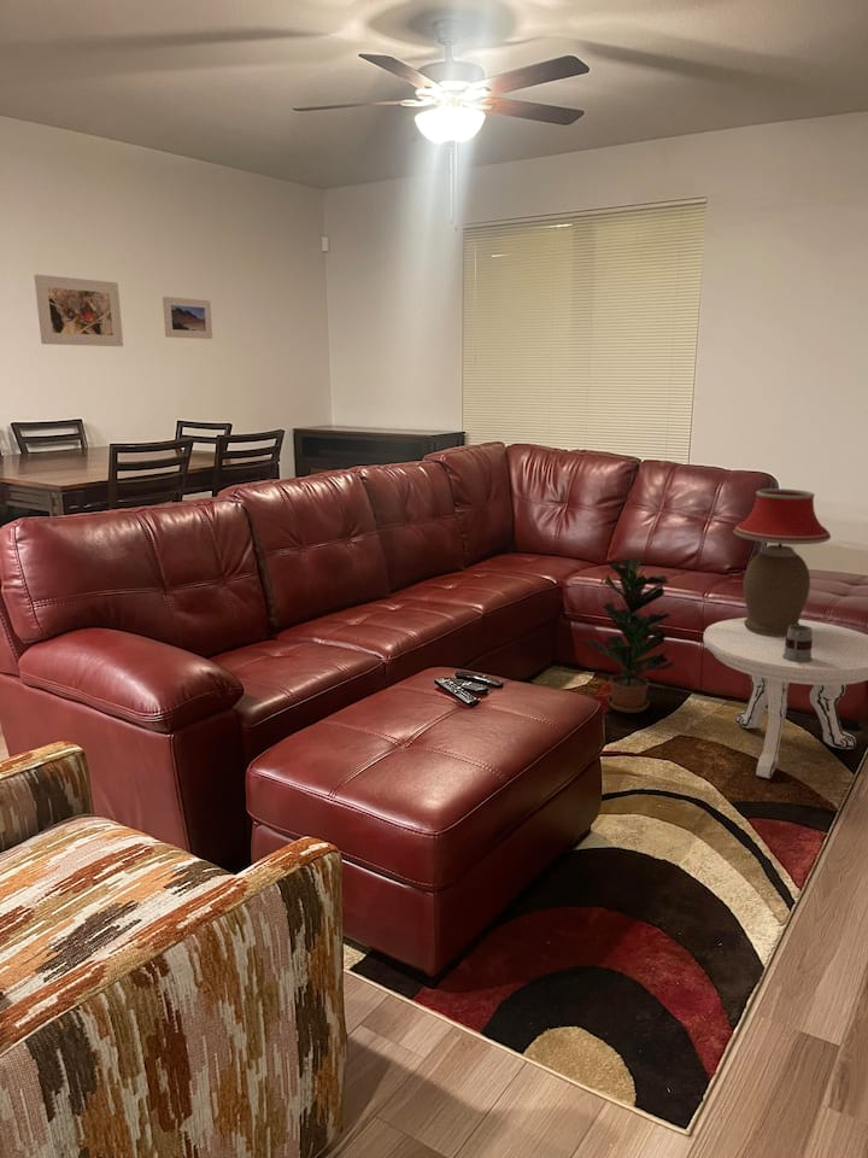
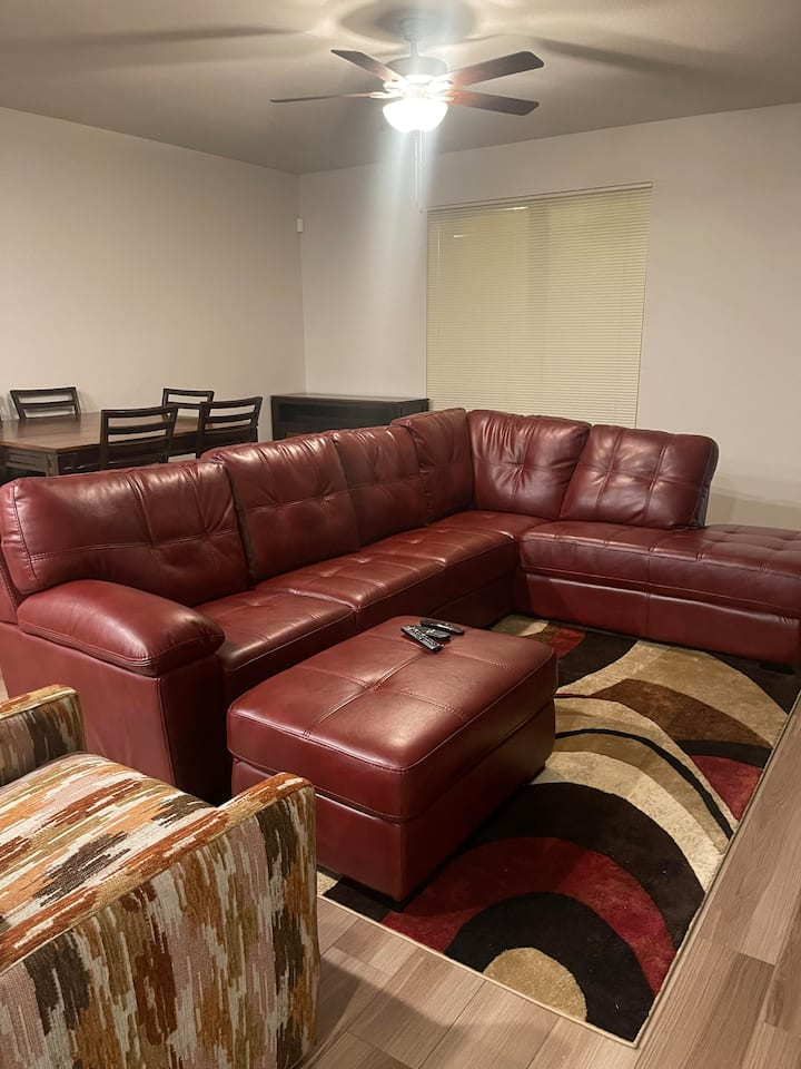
- mug (797, 643)
- table lamp (778, 561)
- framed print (188, 318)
- side table (786, 696)
- potted plant (634, 632)
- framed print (81, 311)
